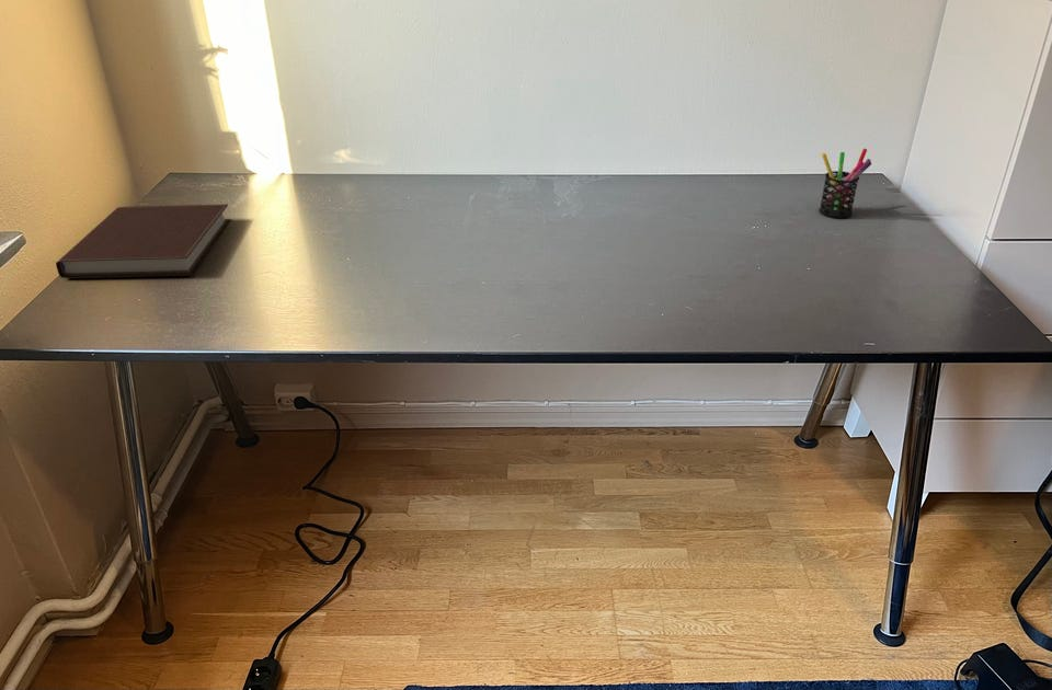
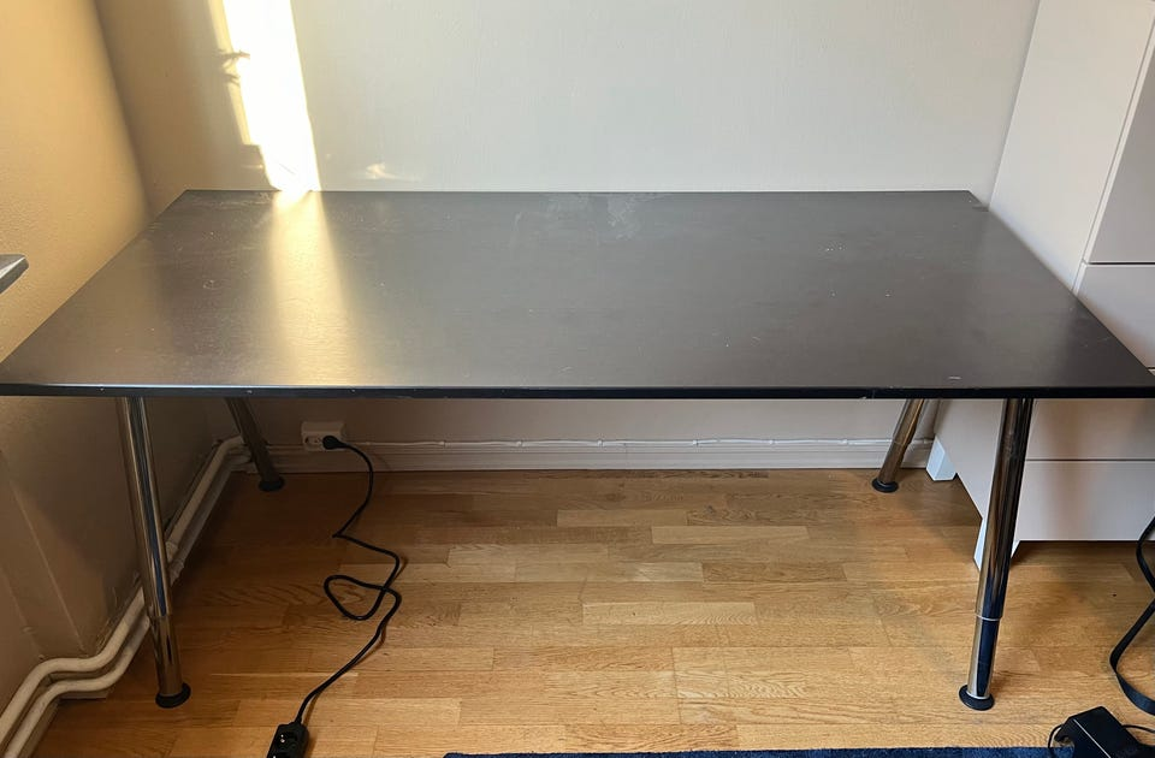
- notebook (150, 238)
- pen holder (842, 180)
